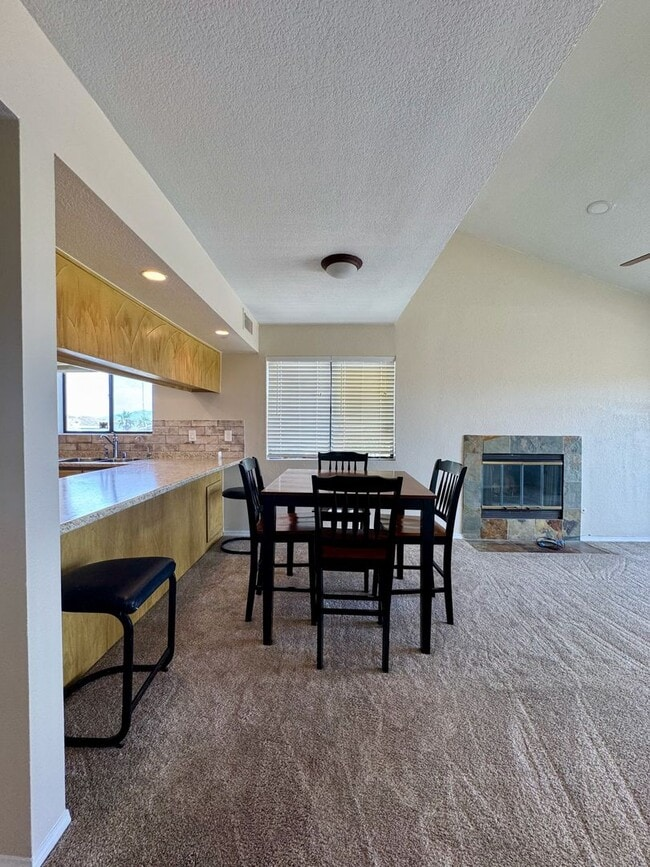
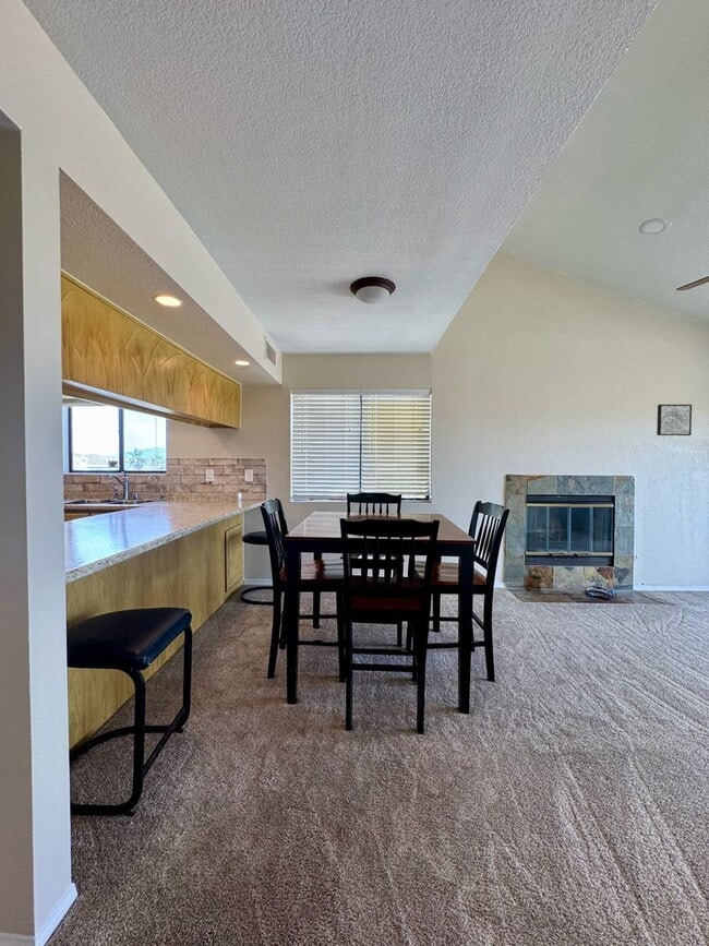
+ wall art (674, 419)
+ potted plant (533, 577)
